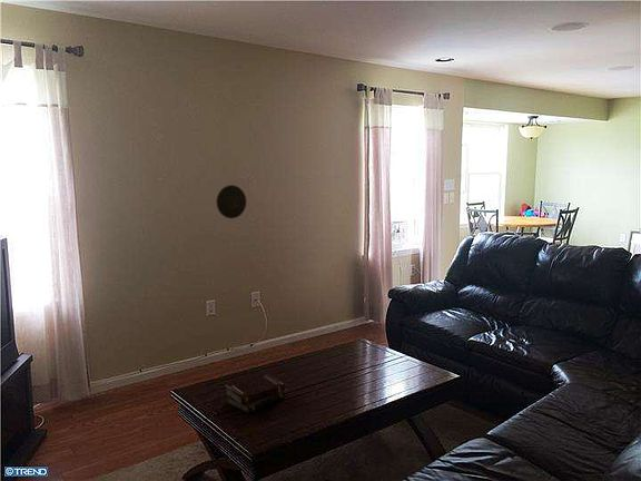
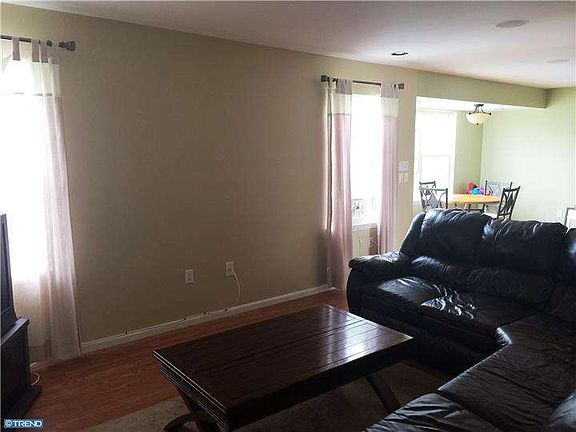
- decorative plate (231, 202)
- book set (257, 392)
